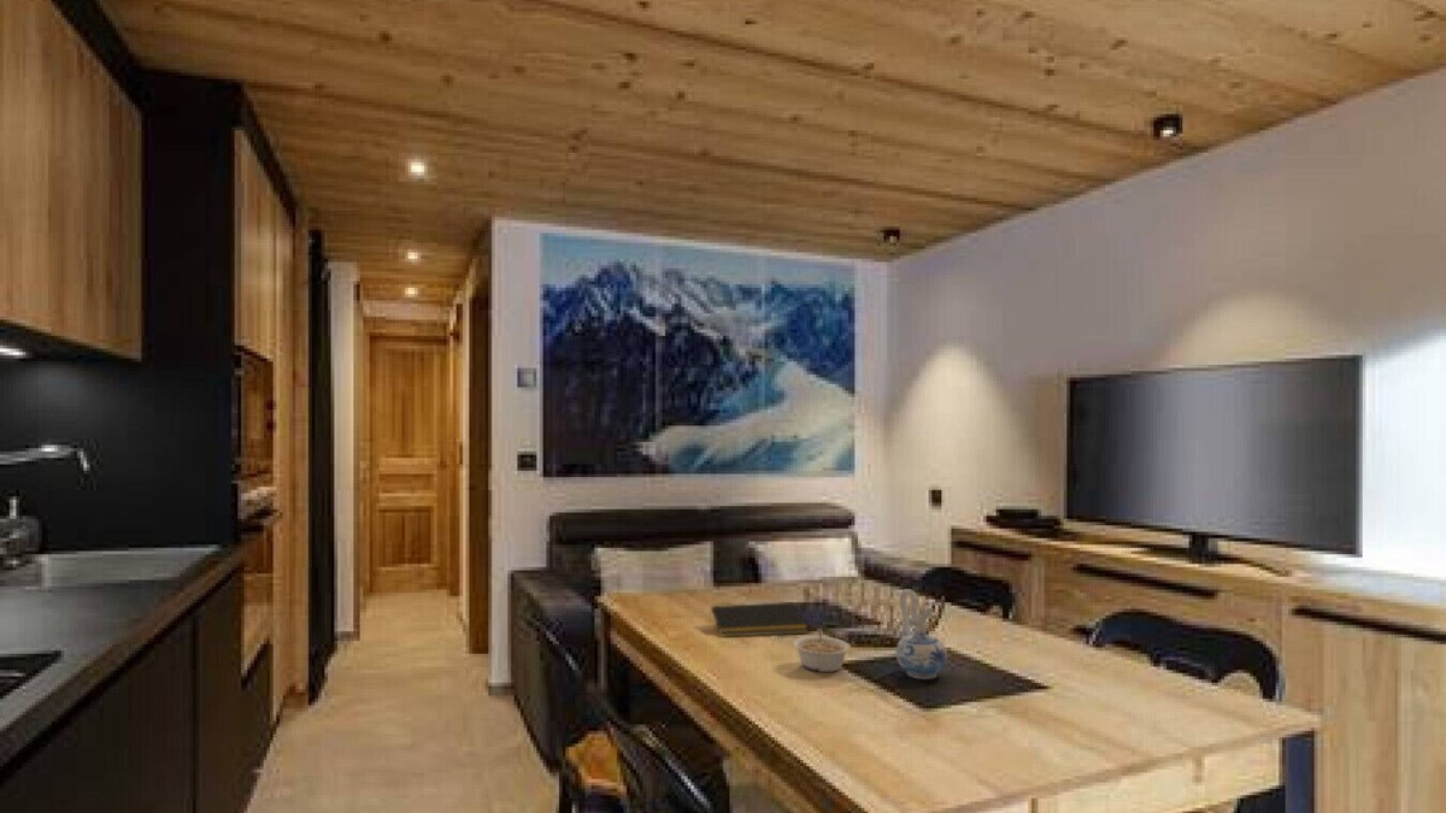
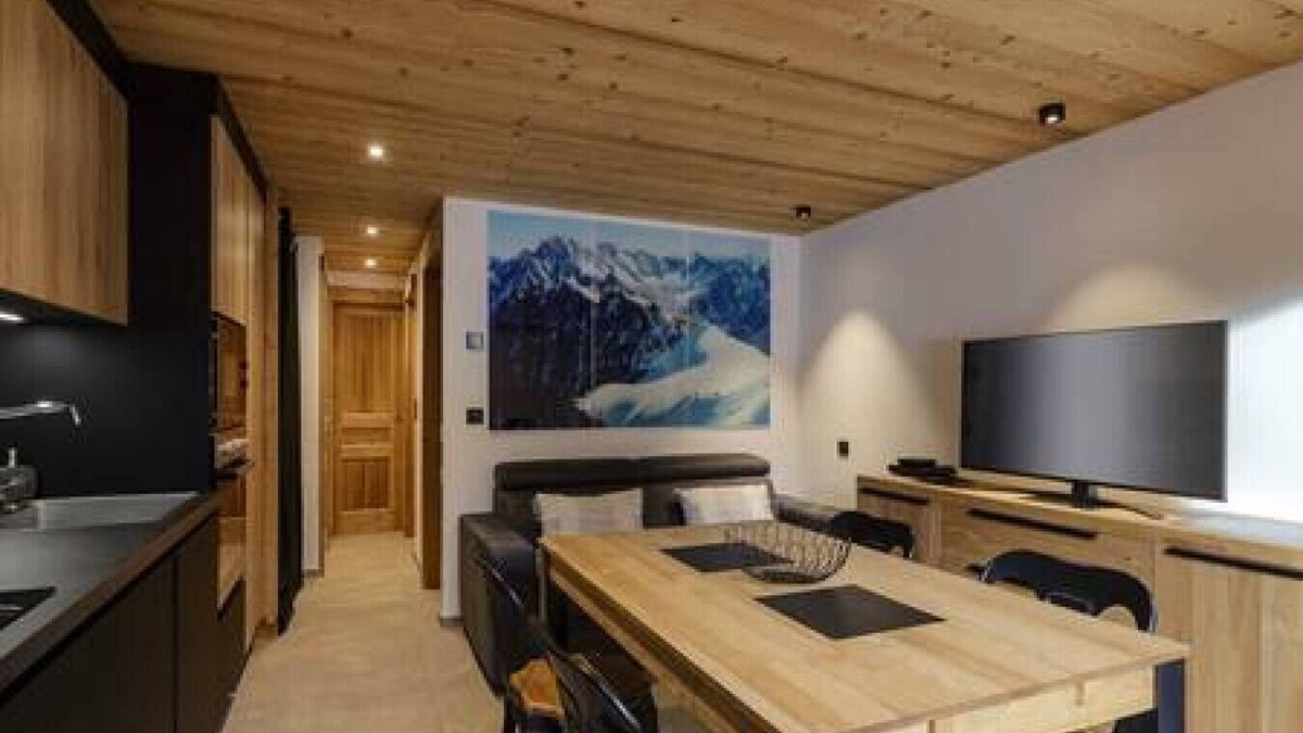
- notepad (758, 619)
- legume (819, 652)
- ceramic pitcher (921, 632)
